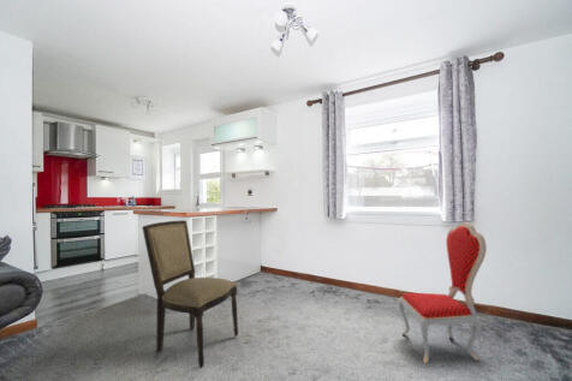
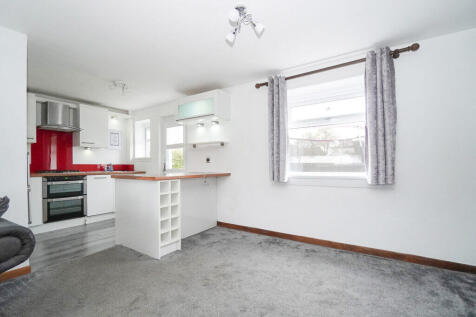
- dining chair (192, 282)
- dining chair (435, 293)
